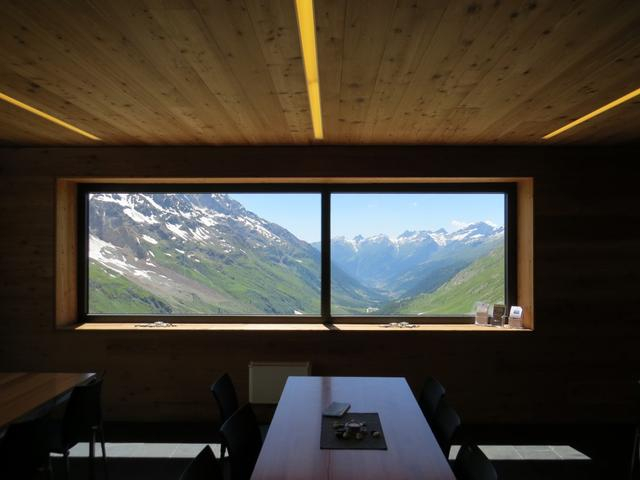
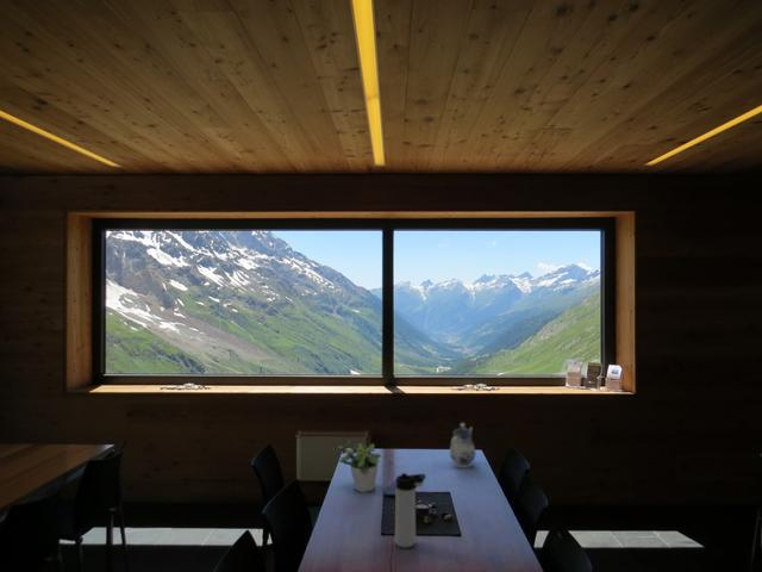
+ thermos bottle (410, 509)
+ teapot (462, 443)
+ potted plant (358, 465)
